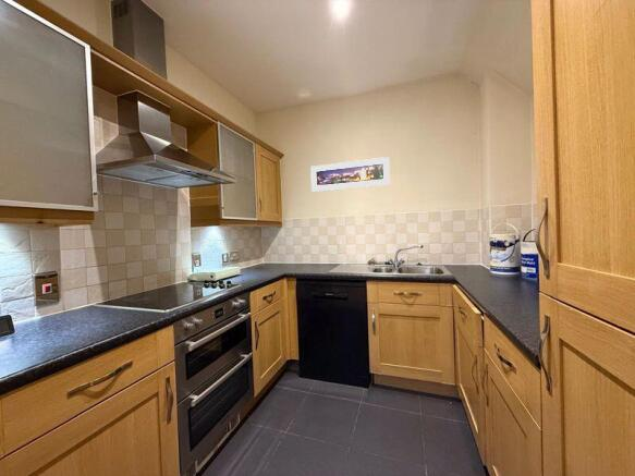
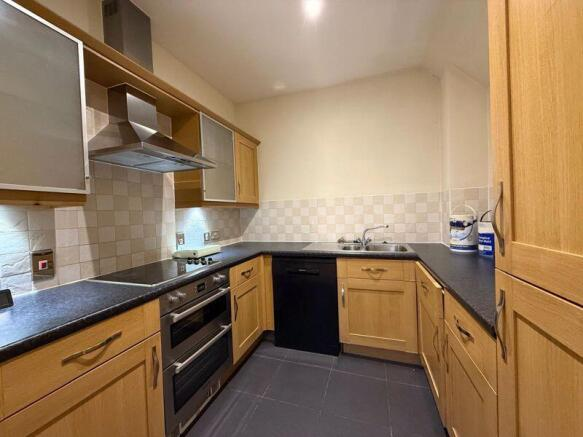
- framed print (349, 174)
